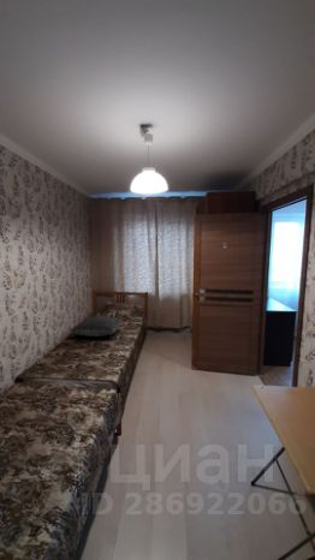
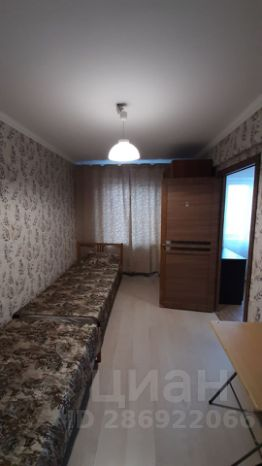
- pillow (97, 326)
